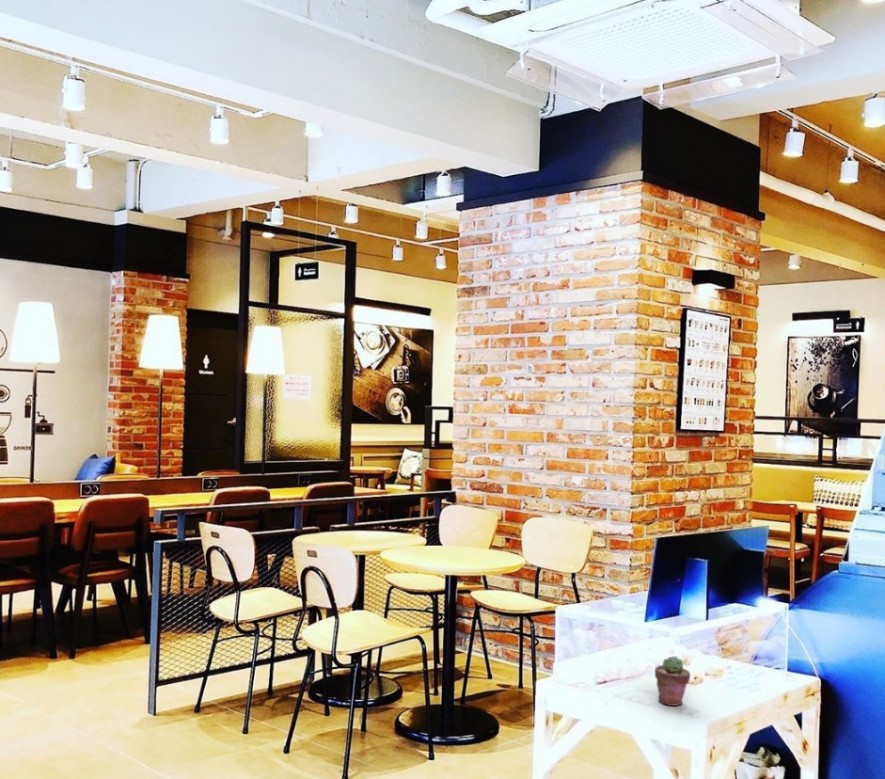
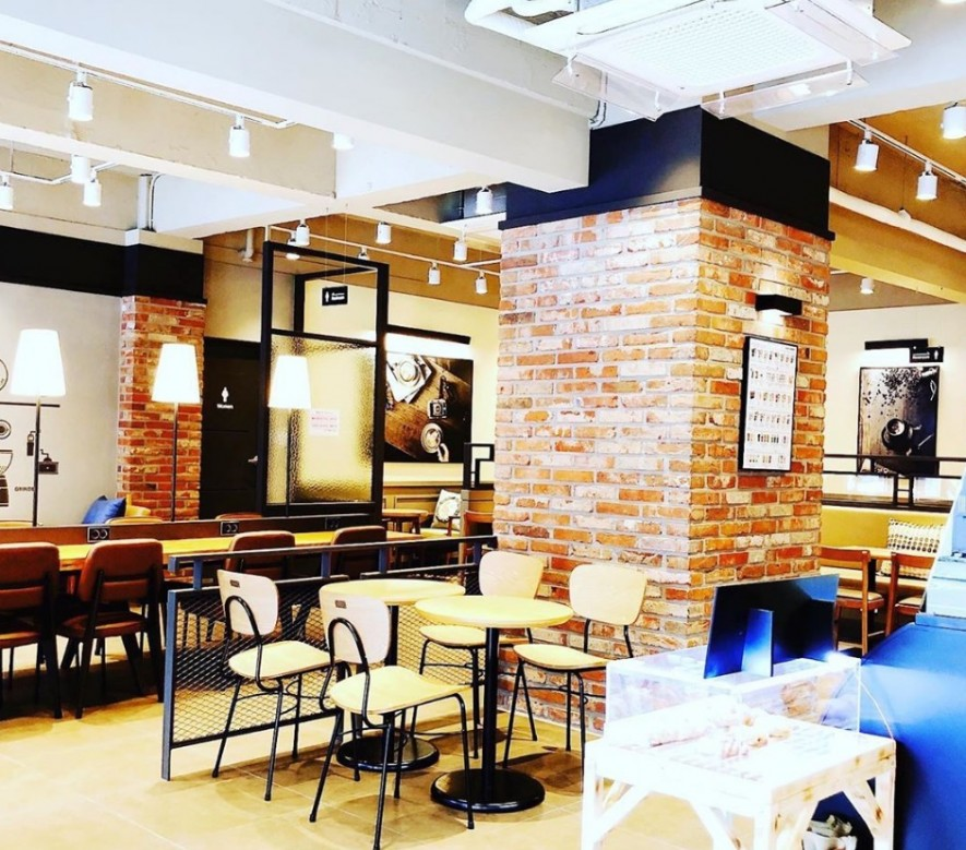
- potted succulent (672, 679)
